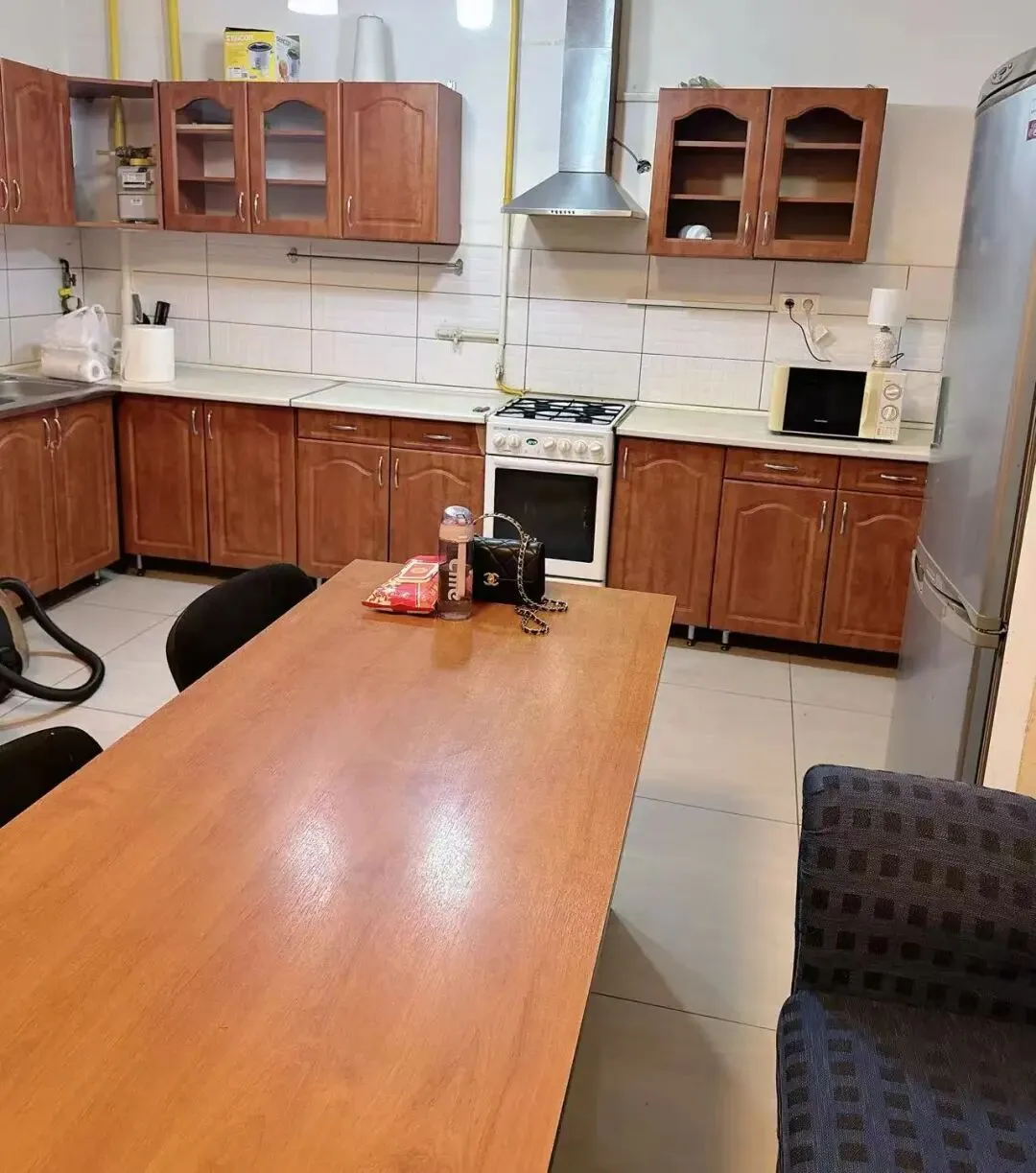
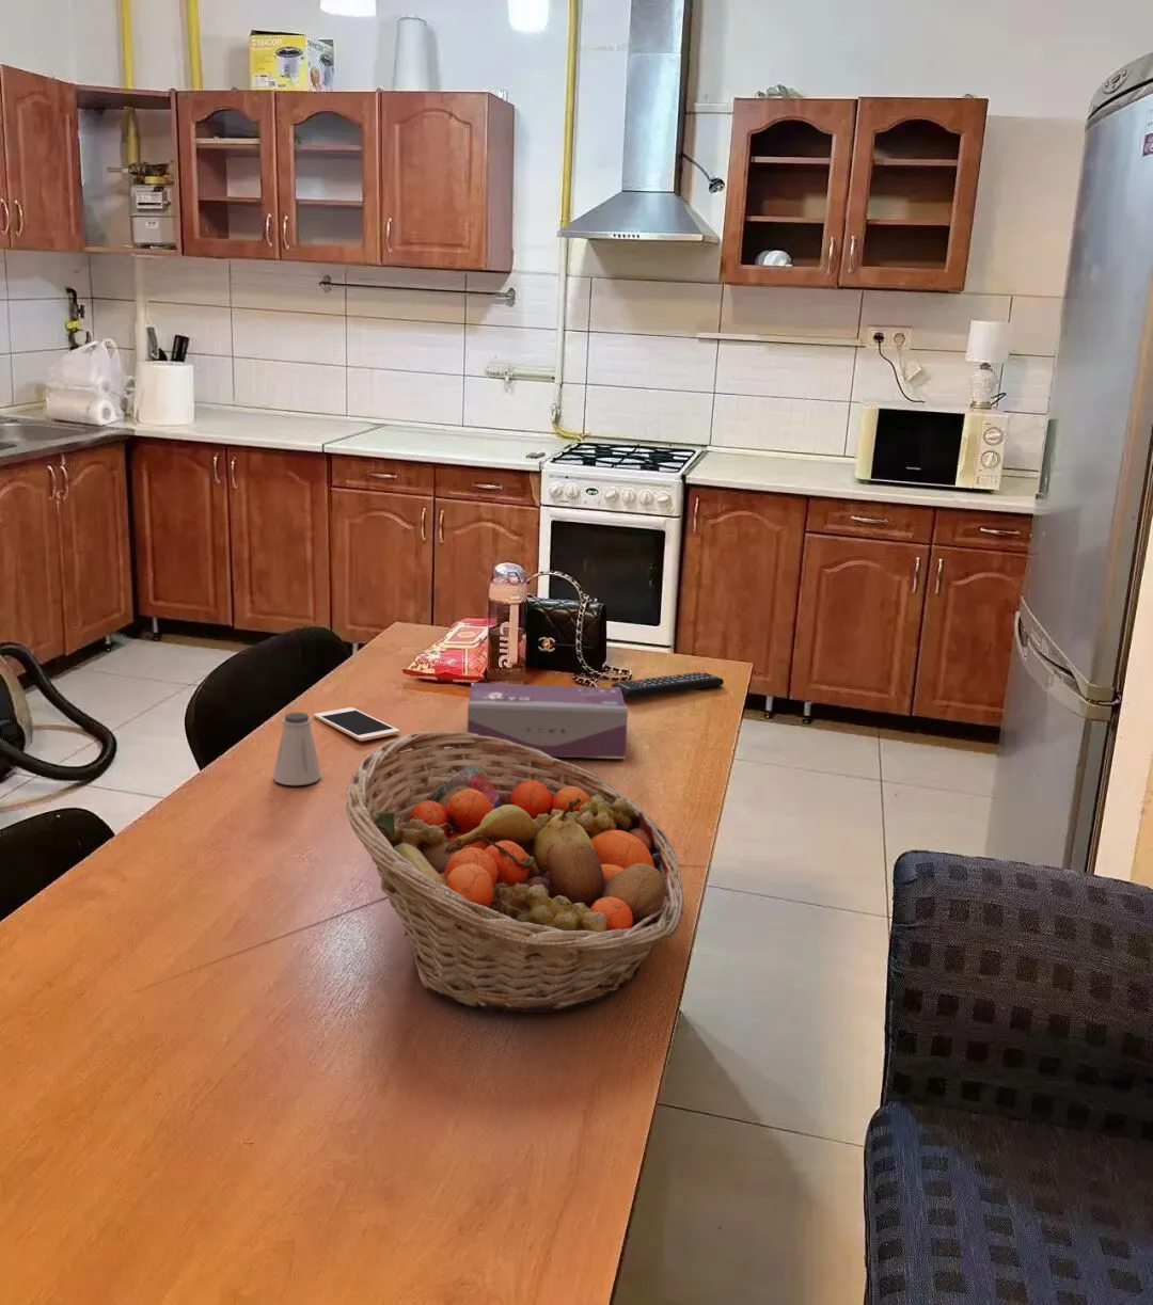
+ tissue box (545, 718)
+ saltshaker (297, 745)
+ remote control (668, 685)
+ fruit basket (519, 857)
+ cell phone (355, 723)
